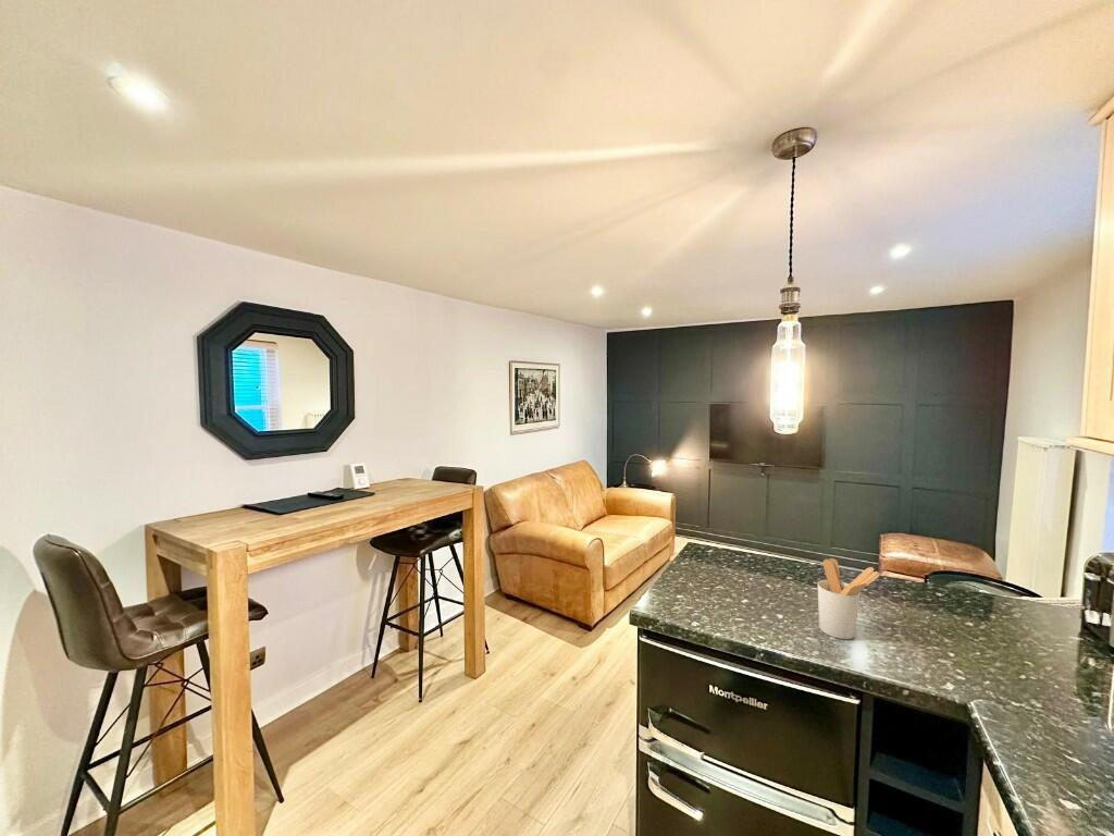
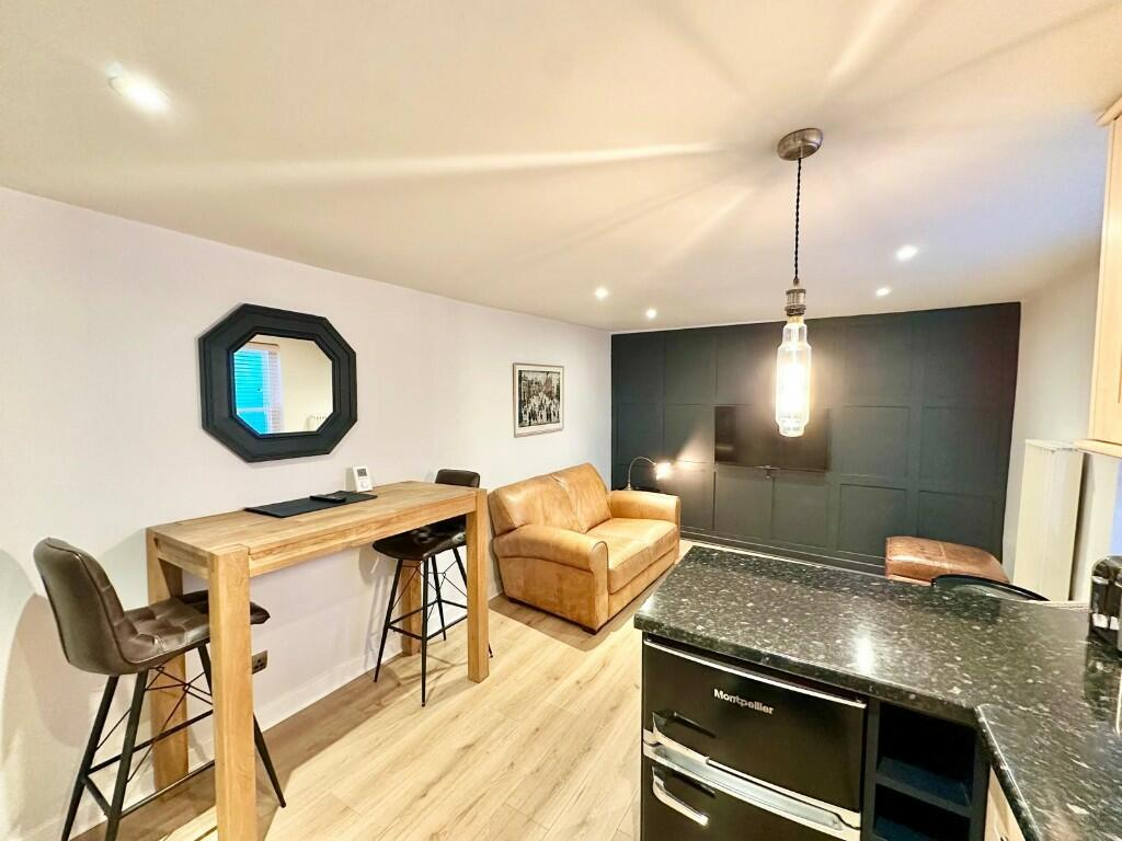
- utensil holder (847, 599)
